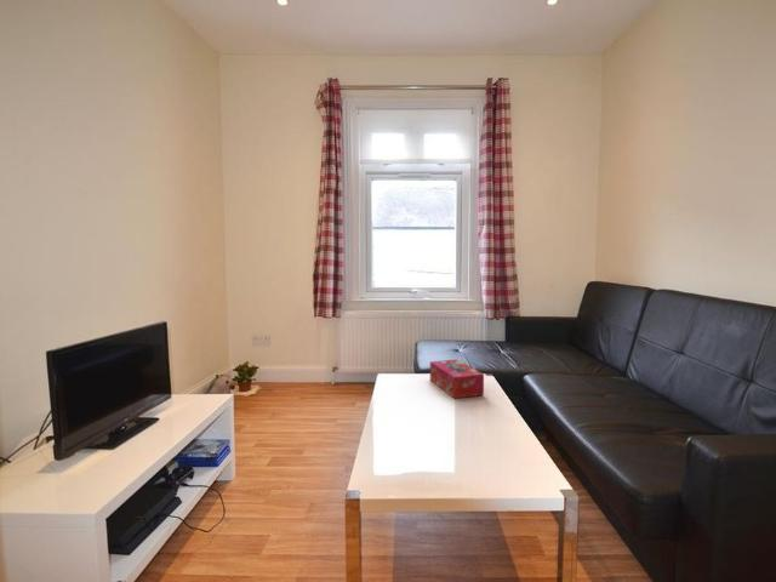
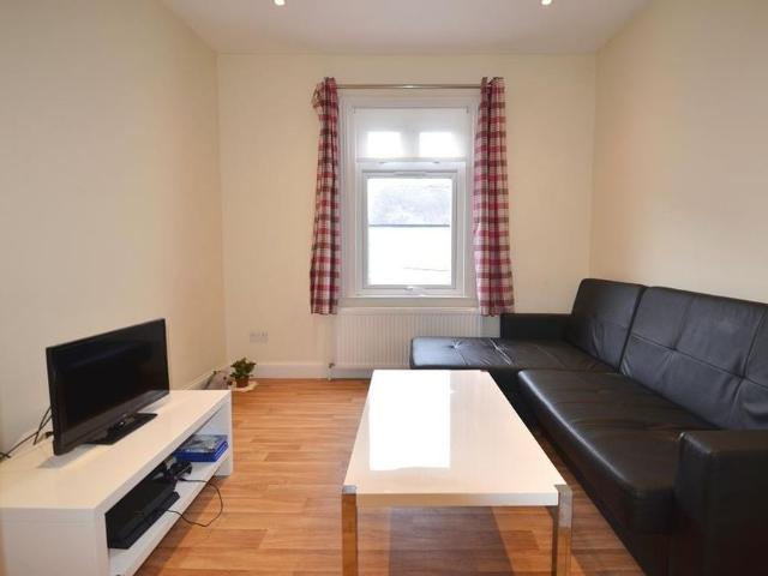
- tissue box (455, 377)
